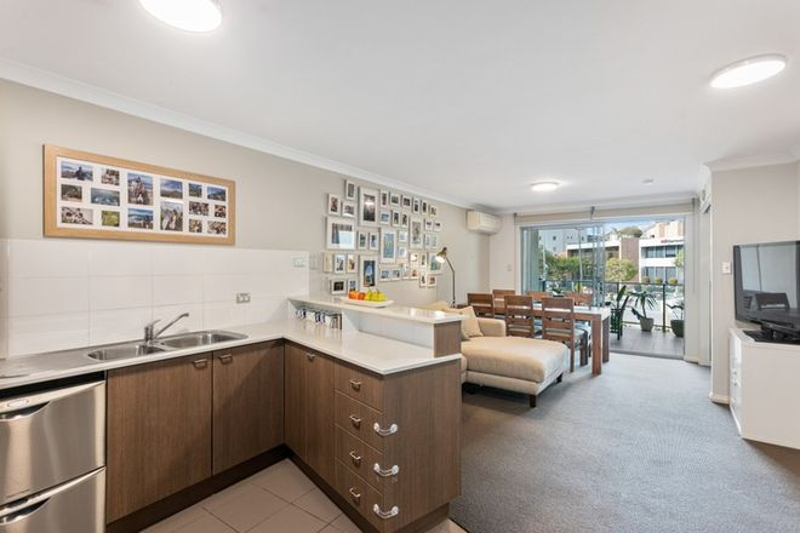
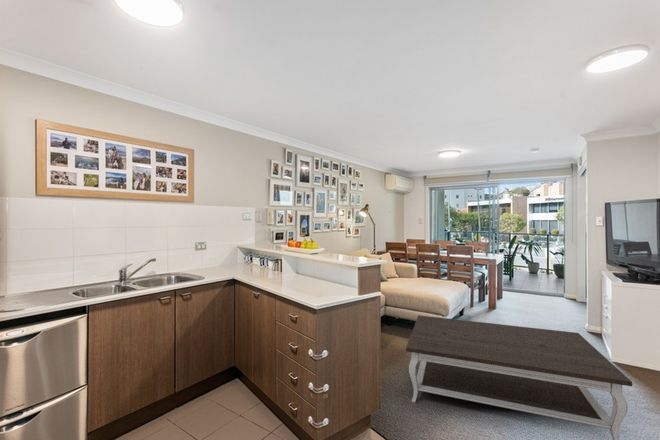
+ coffee table (497, 366)
